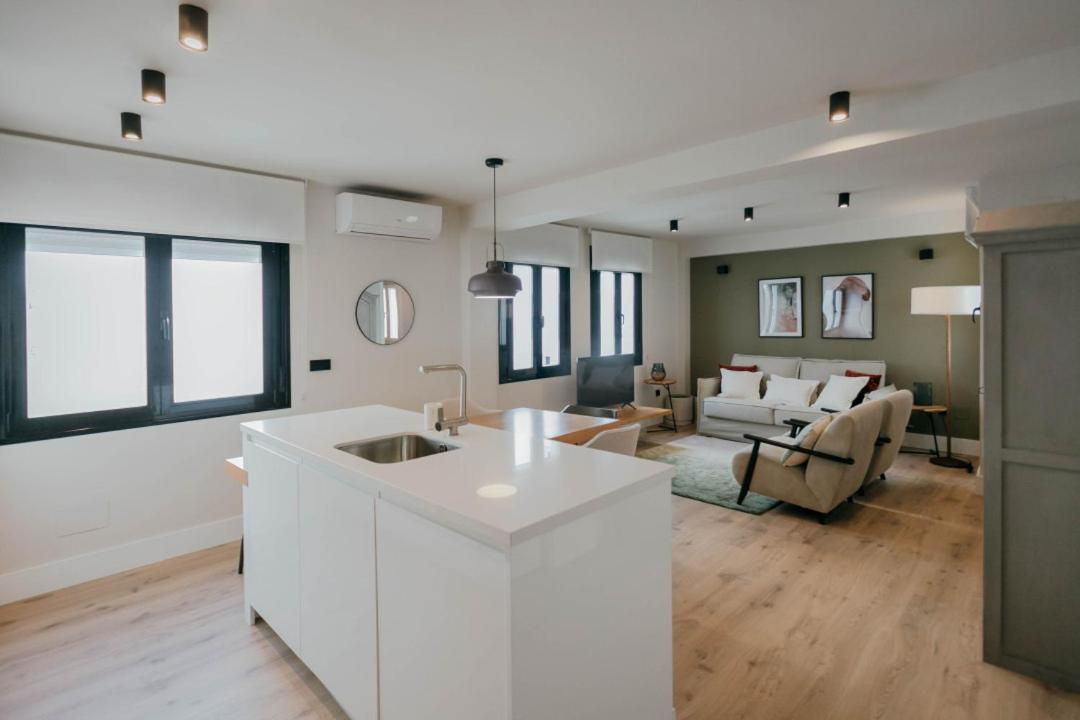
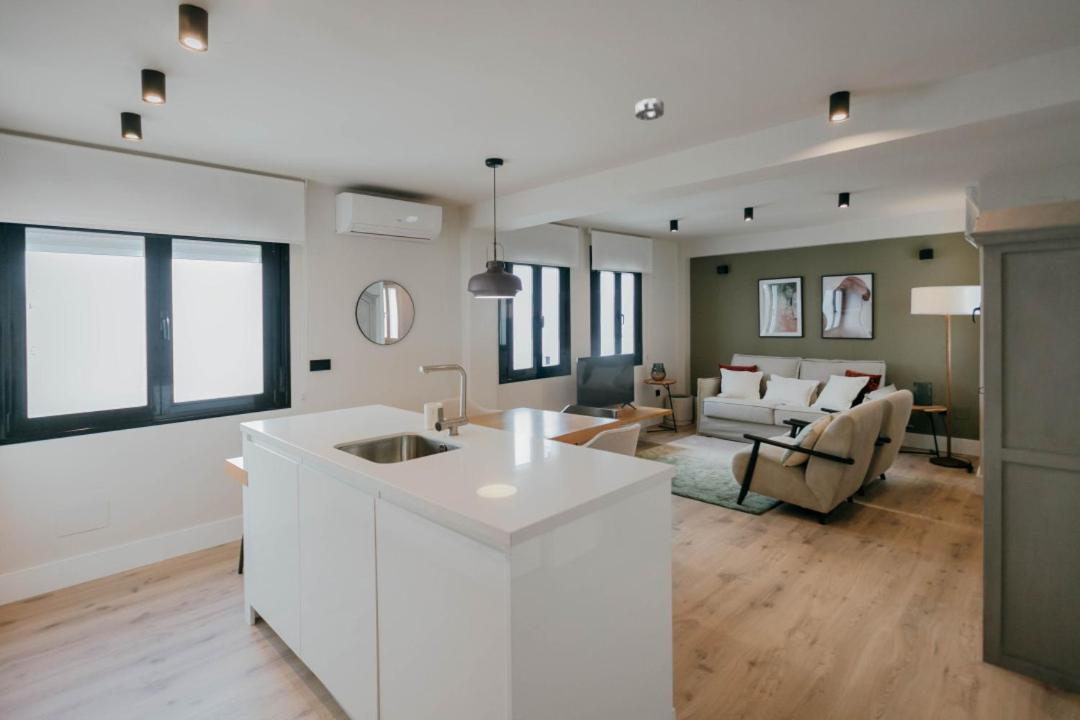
+ smoke detector (649, 109)
